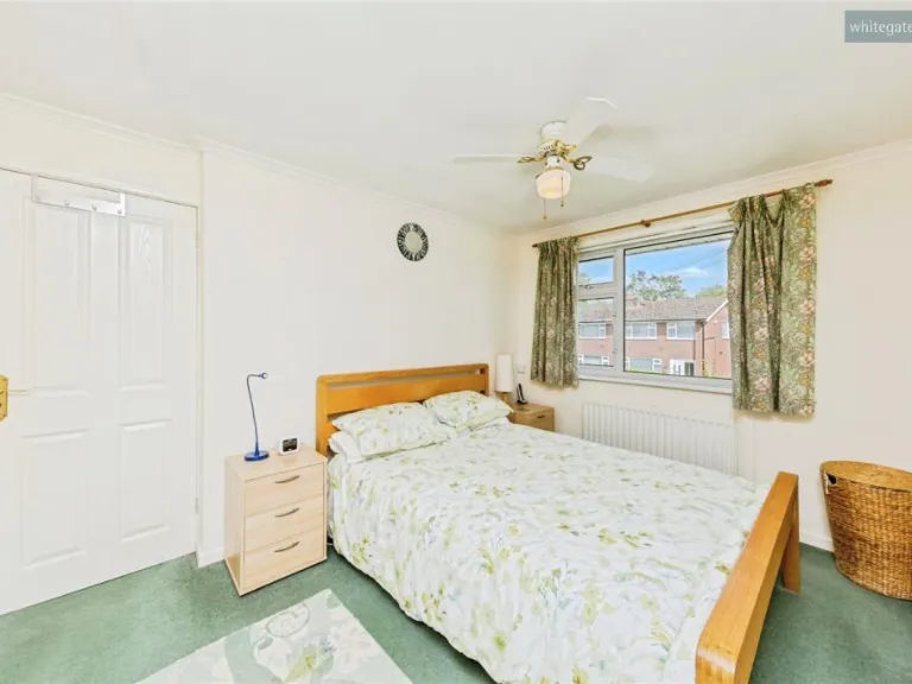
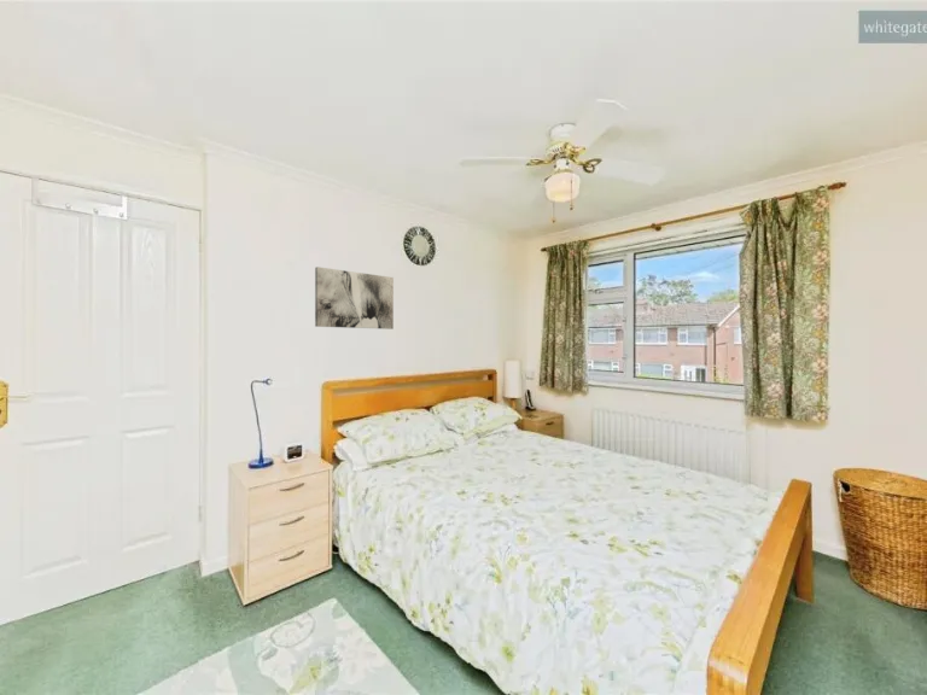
+ wall art (356, 299)
